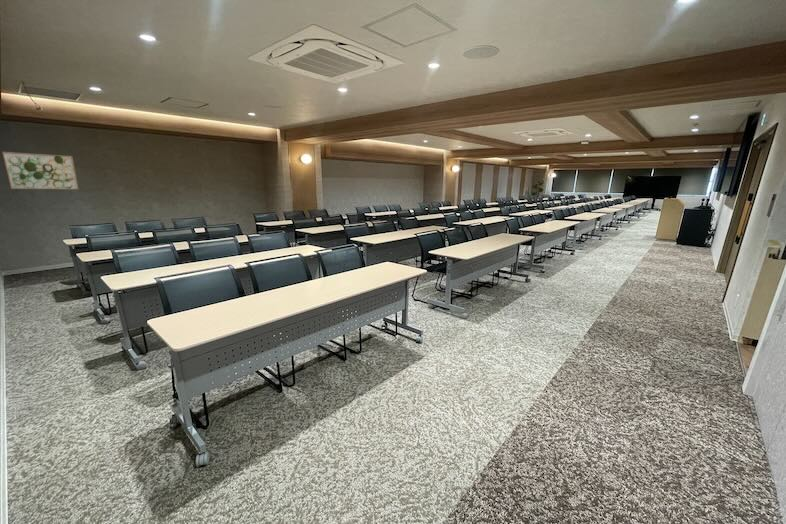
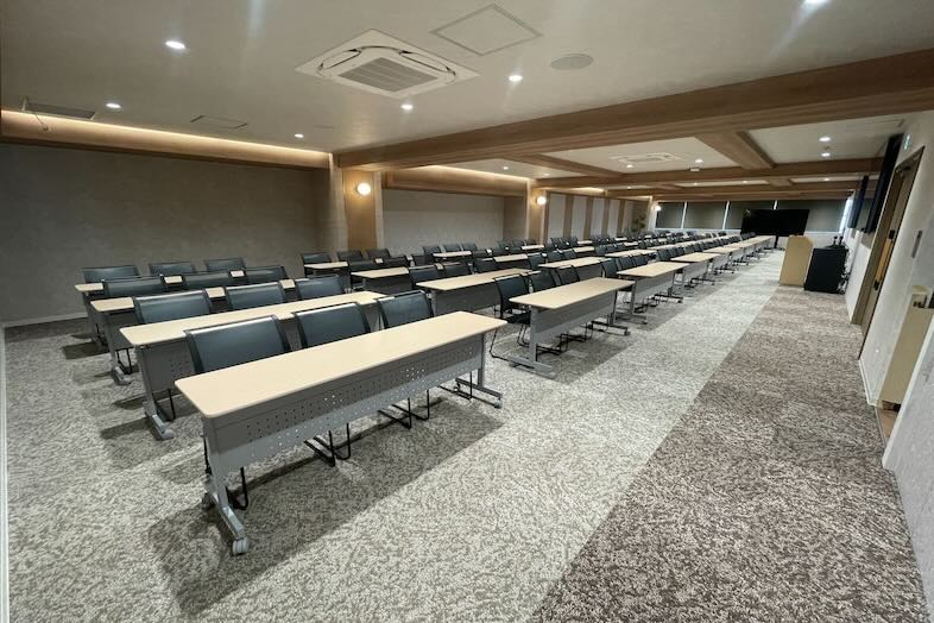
- wall art (42, 171)
